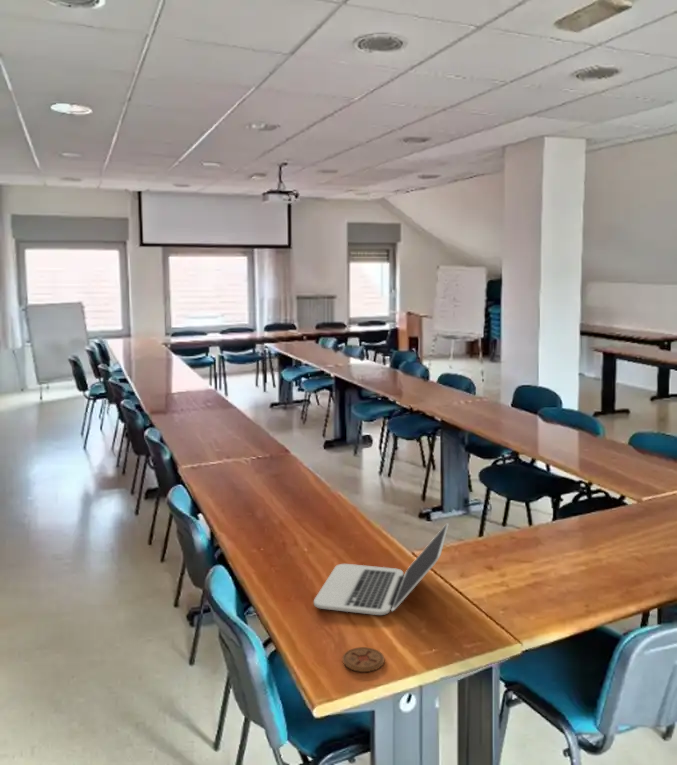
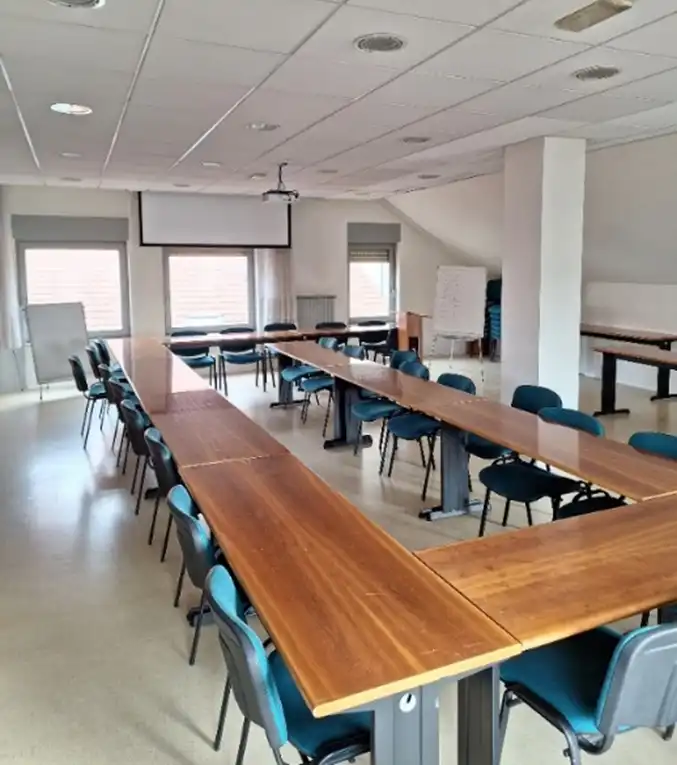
- coaster (363, 659)
- laptop (383, 567)
